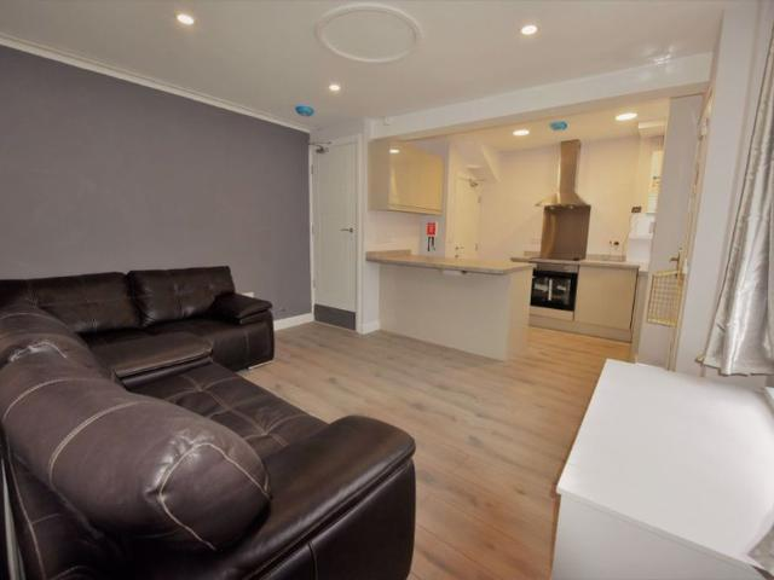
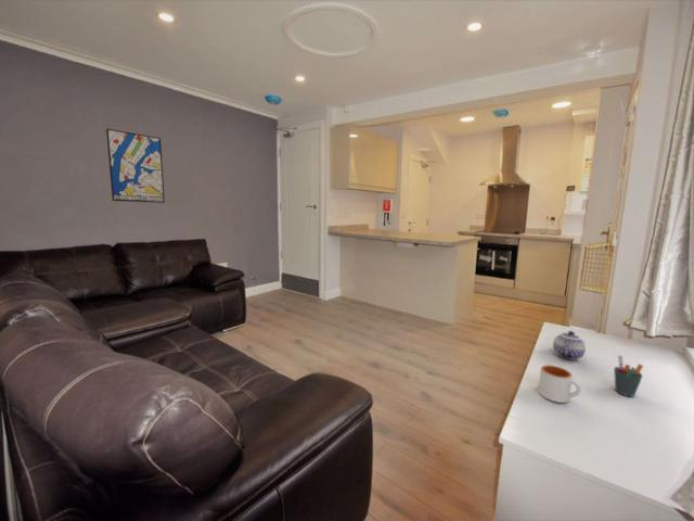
+ mug (558, 384)
+ teapot (568, 343)
+ wall art (137, 168)
+ pen holder (627, 377)
